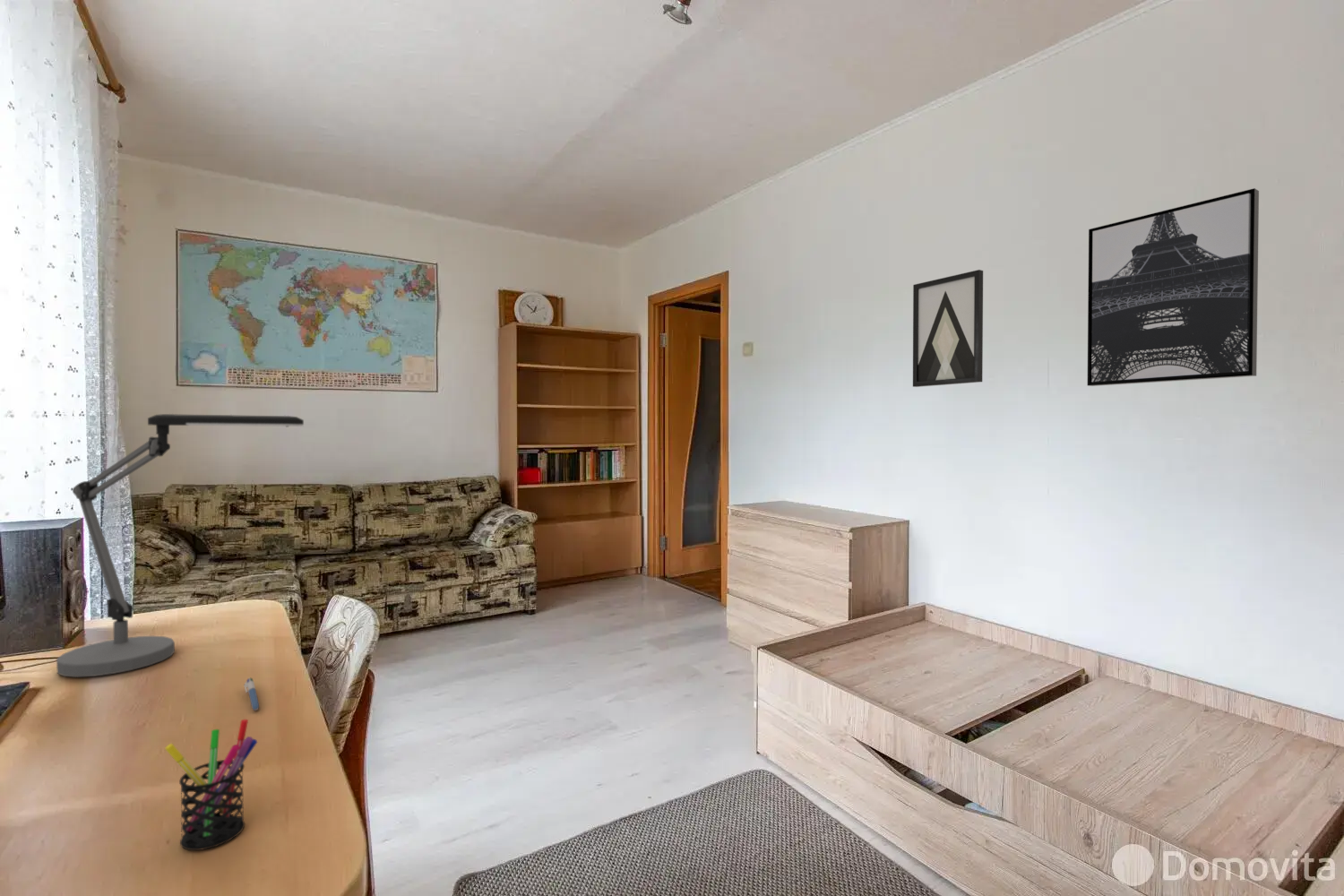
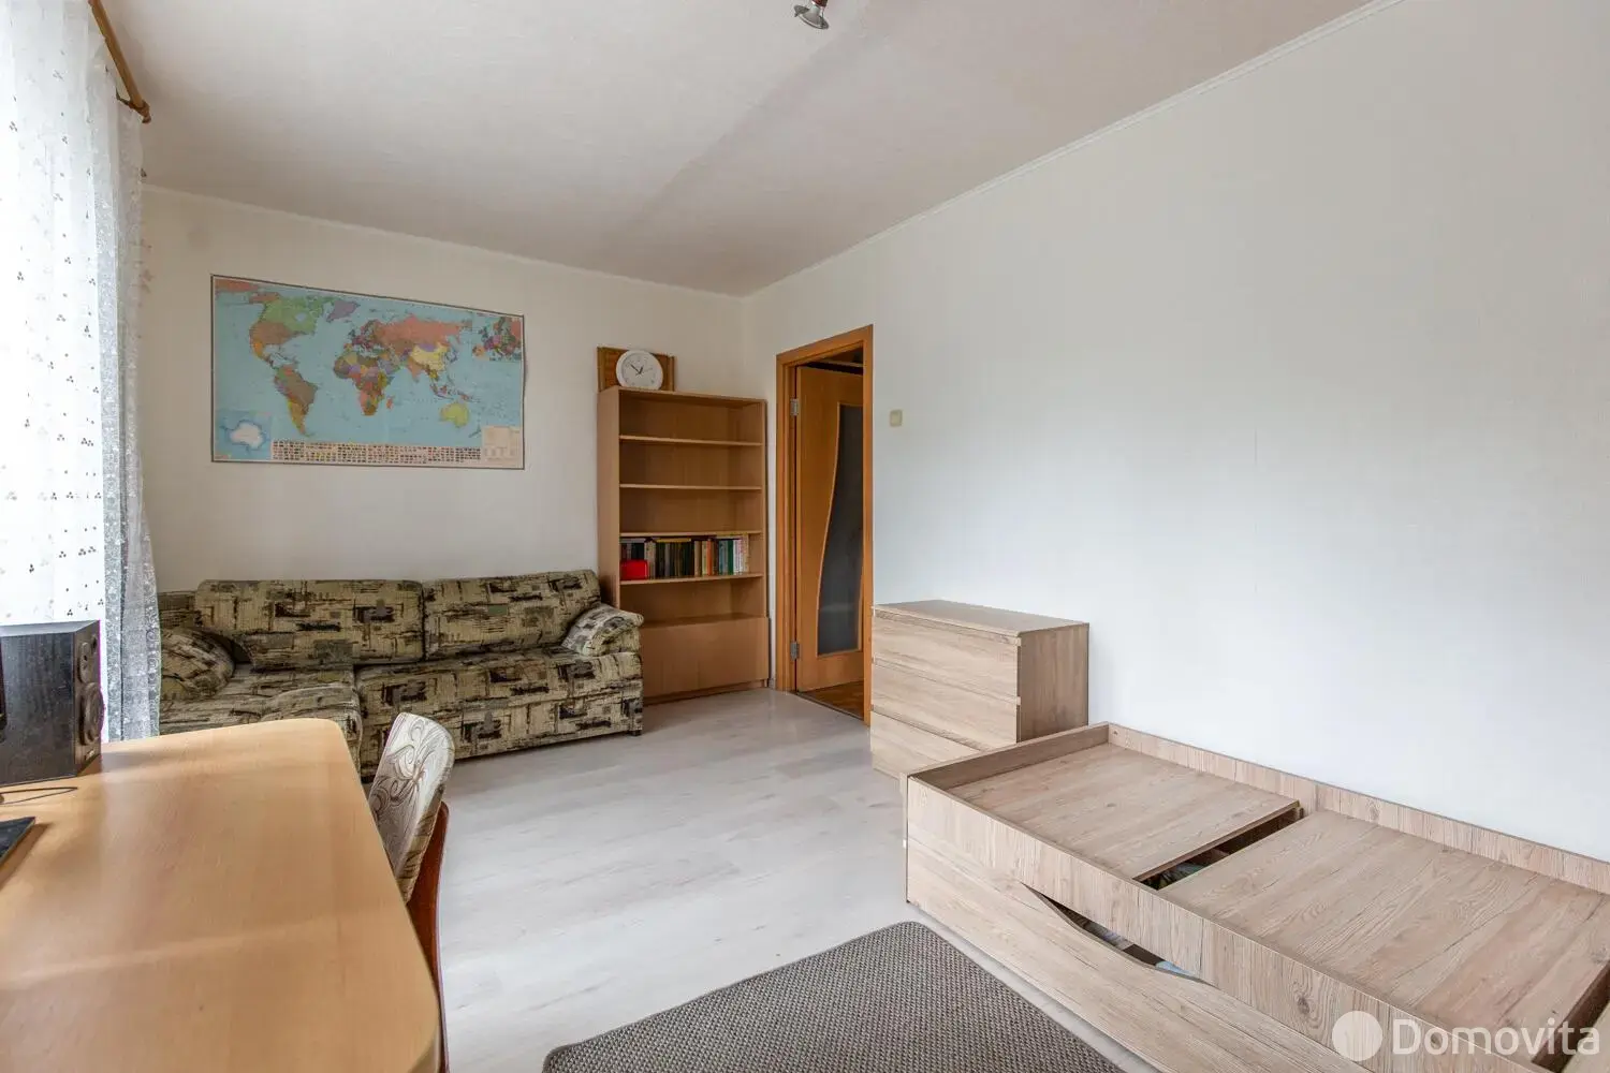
- desk lamp (144, 464)
- pen (251, 694)
- wall art (946, 331)
- wall art (1166, 297)
- pen holder (216, 777)
